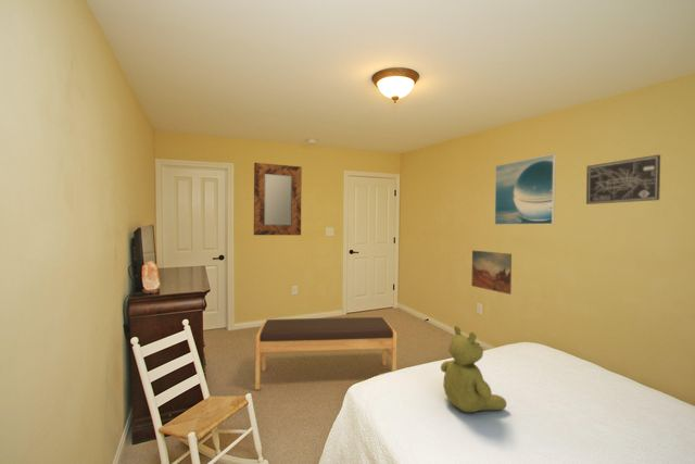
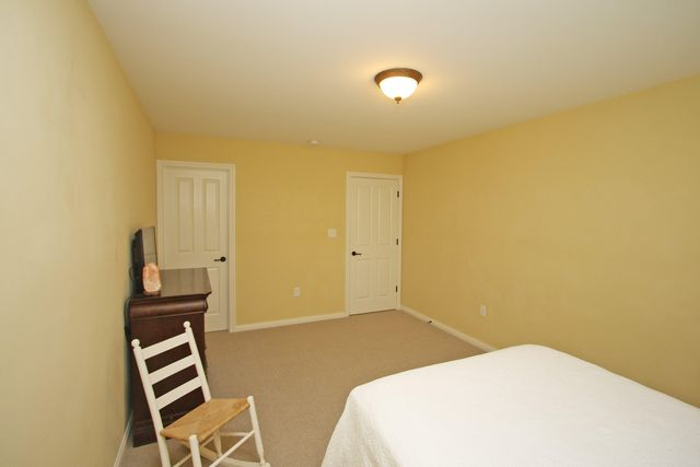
- bench (326, 349)
- wall art (490, 271)
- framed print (522, 192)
- home mirror (278, 200)
- wall art (620, 181)
- stuffed bear (473, 366)
